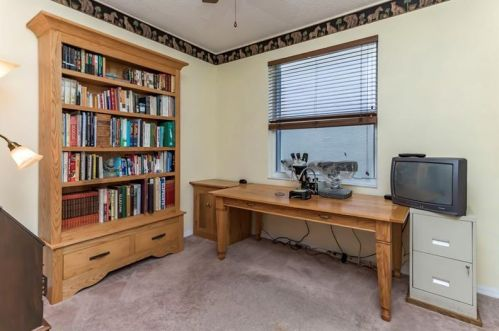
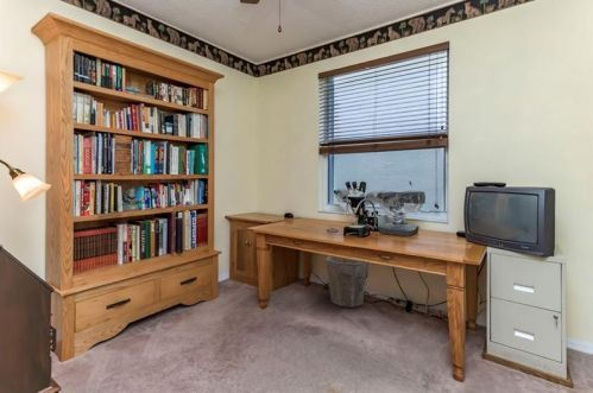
+ waste bin (347, 279)
